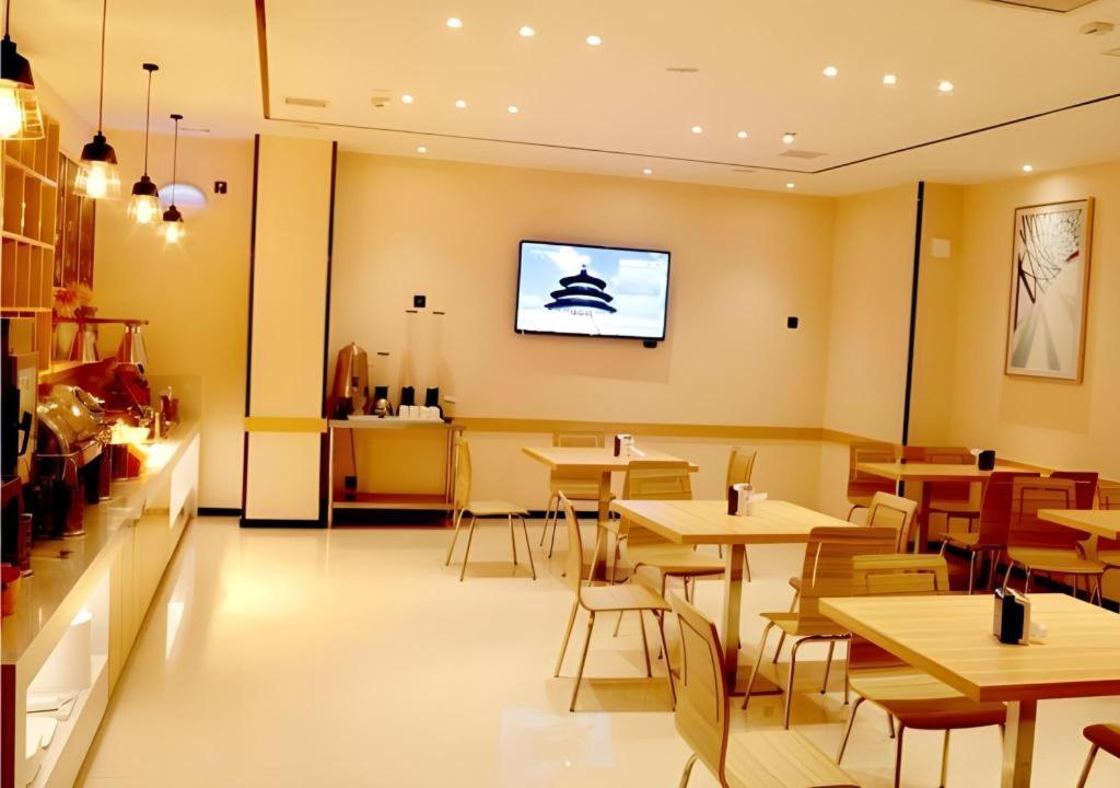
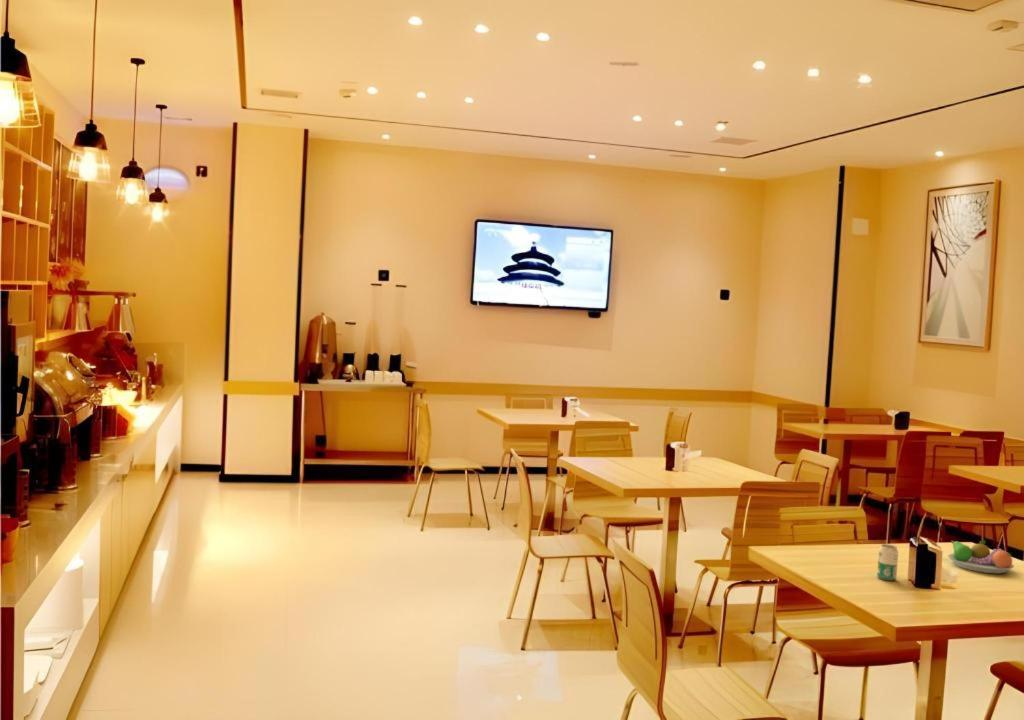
+ beverage can (887, 562)
+ fruit bowl (979, 554)
